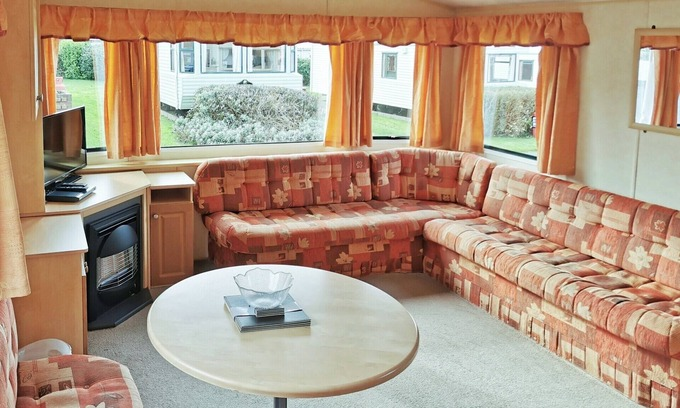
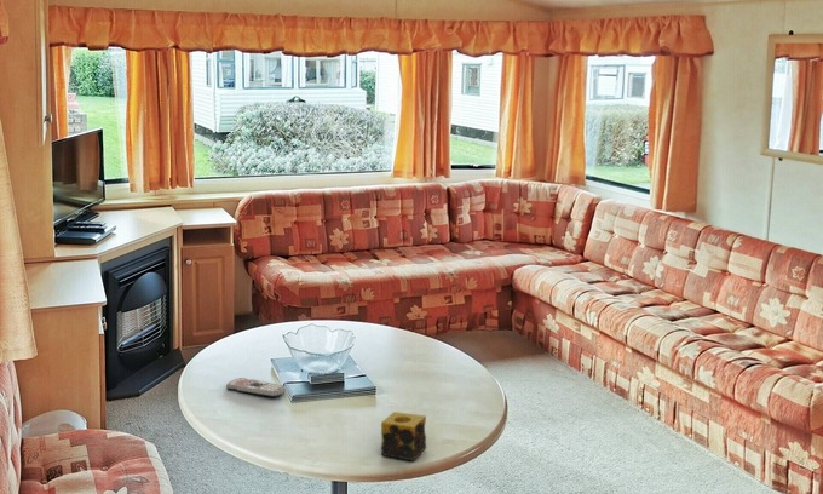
+ candle (403, 435)
+ remote control (257, 387)
